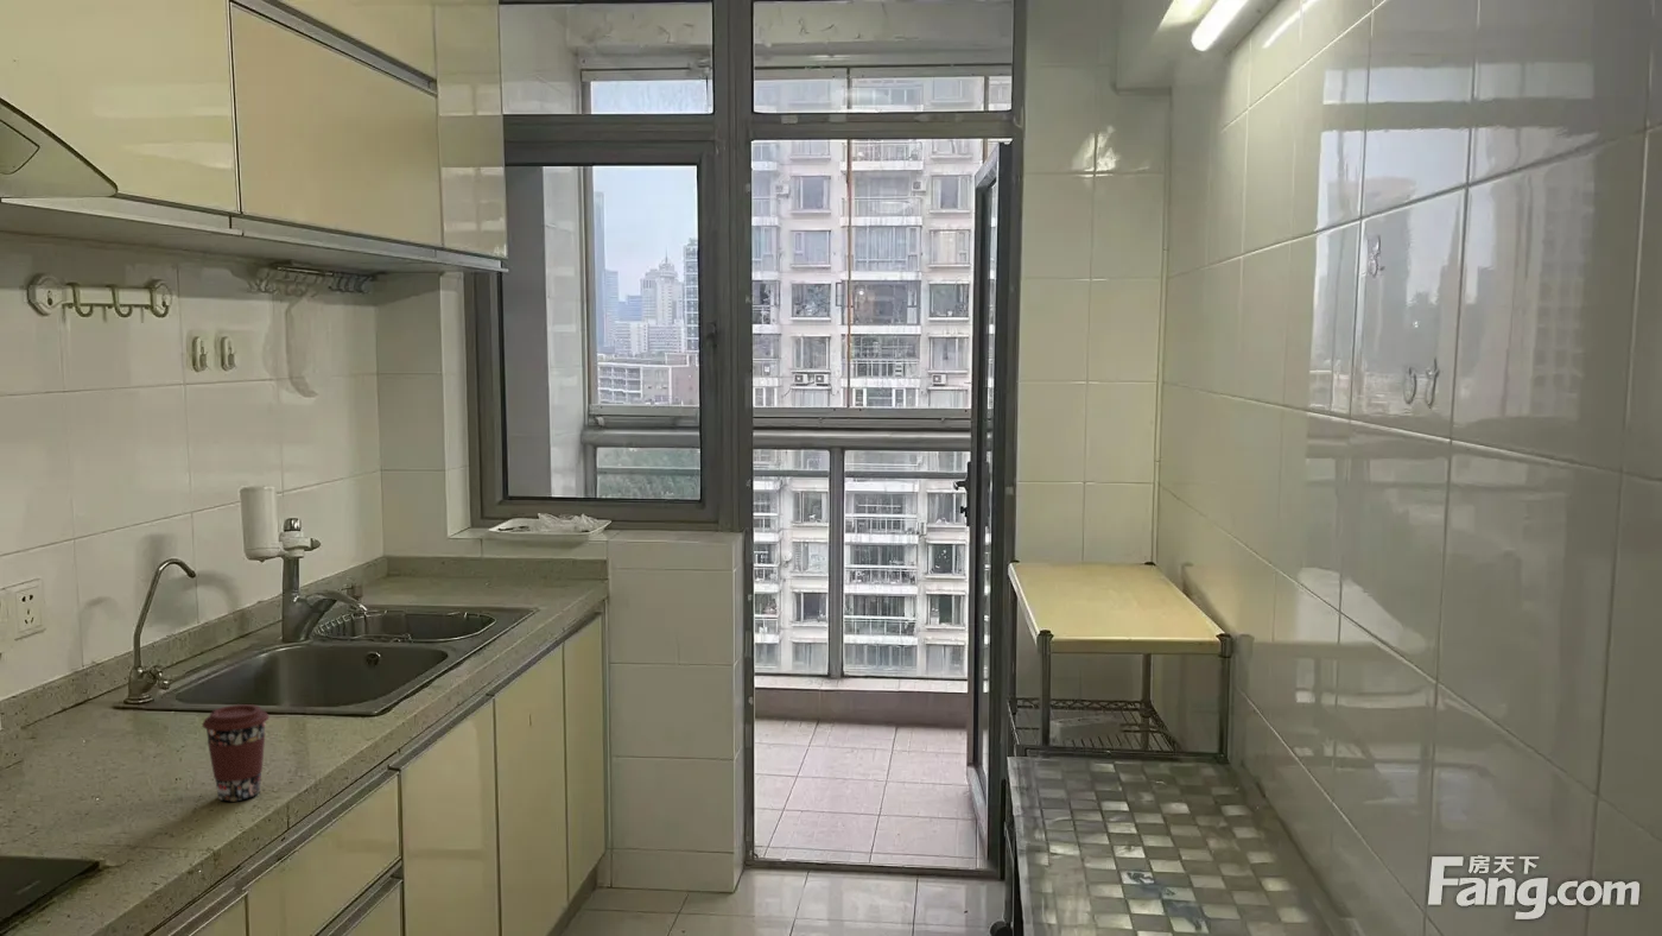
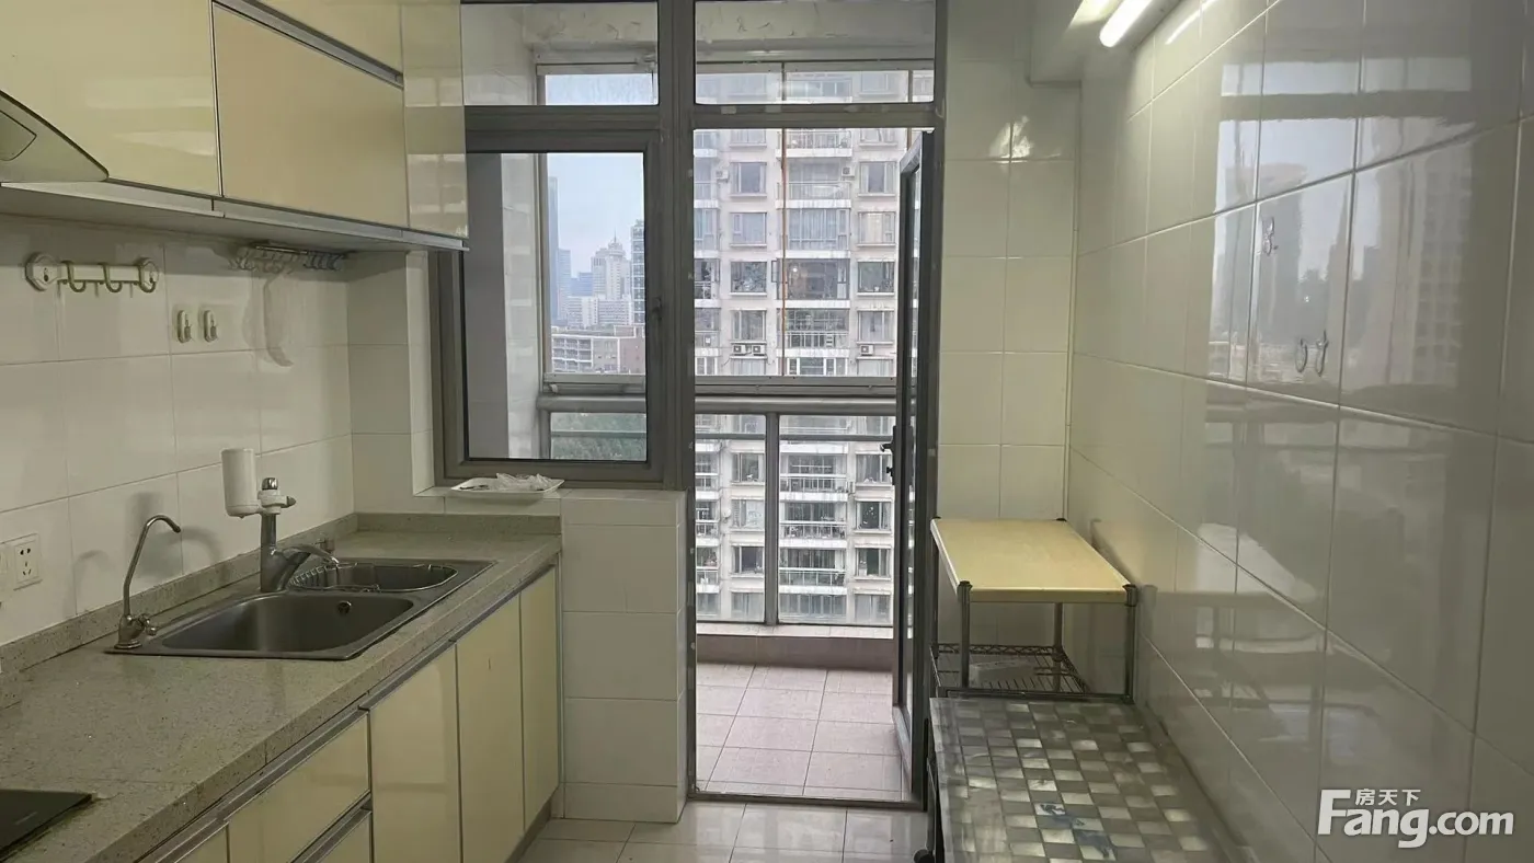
- coffee cup (236, 752)
